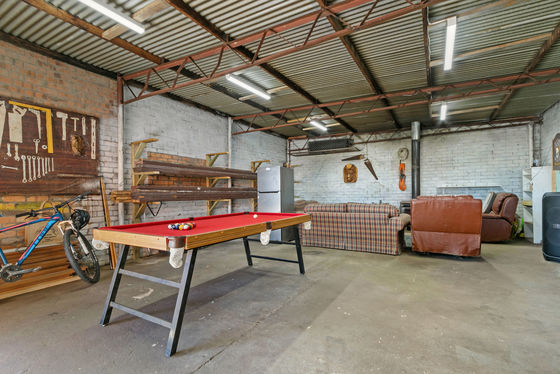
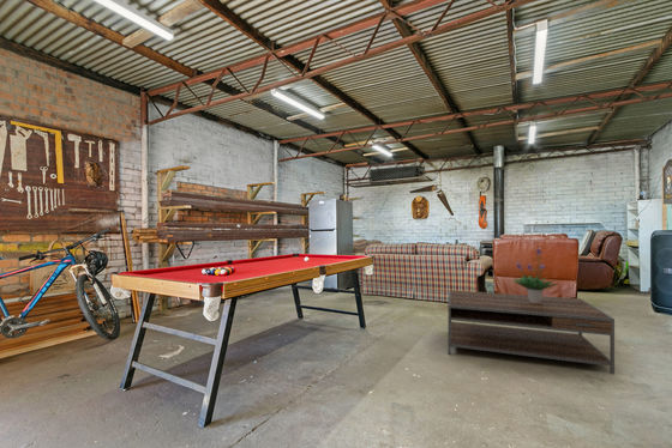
+ coffee table (517, 326)
+ potted plant (533, 276)
